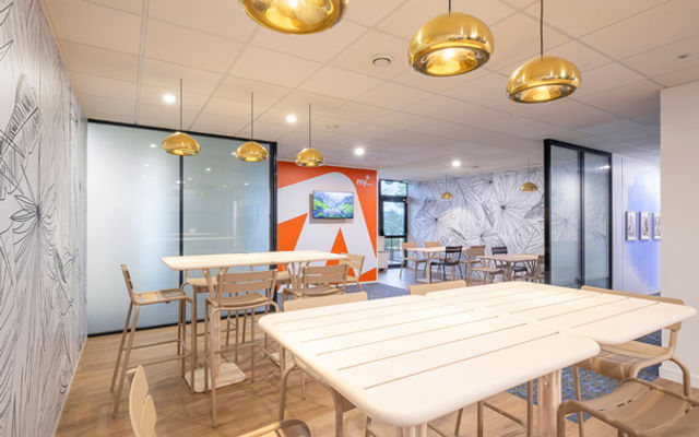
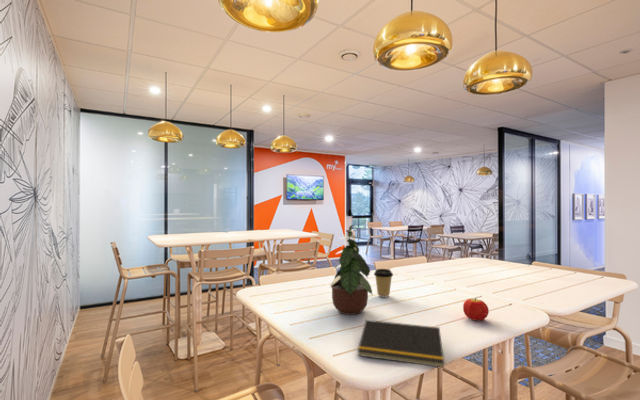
+ coffee cup (383, 283)
+ fruit (475, 308)
+ potted plant (352, 267)
+ notepad (400, 340)
